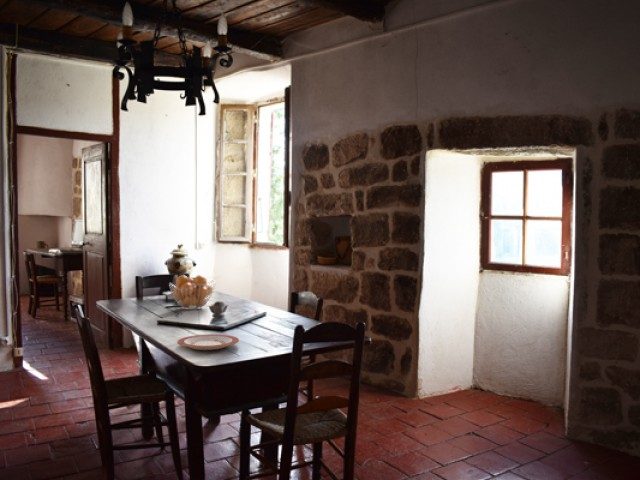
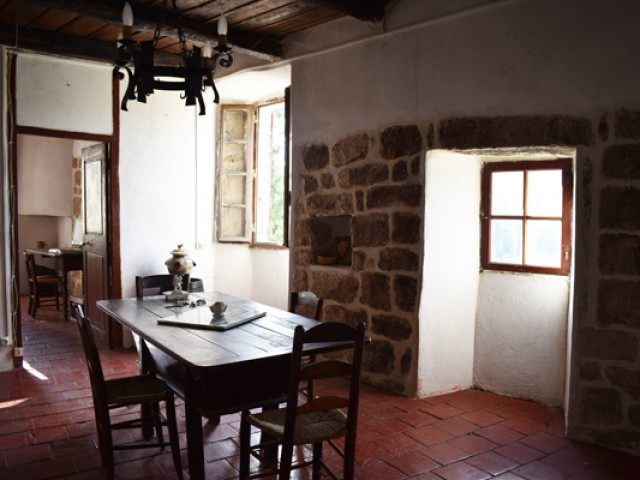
- plate (208, 342)
- fruit basket (192, 291)
